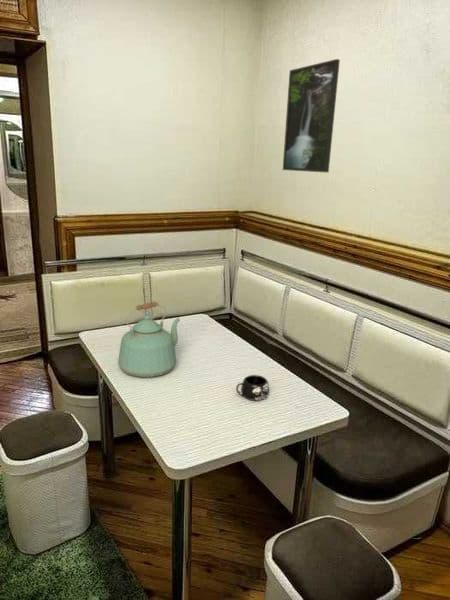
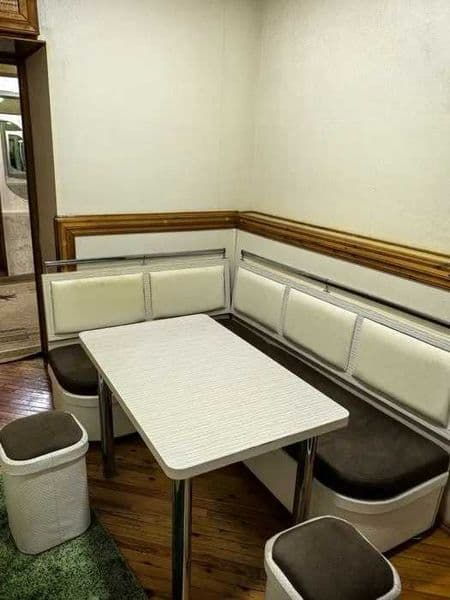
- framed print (308, 119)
- mug (251, 388)
- kettle (152, 334)
